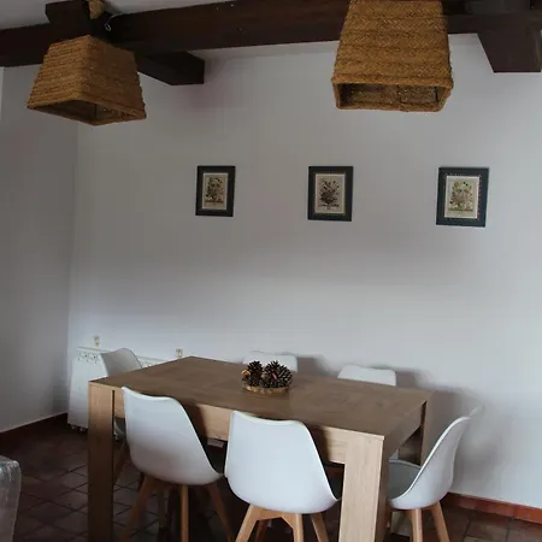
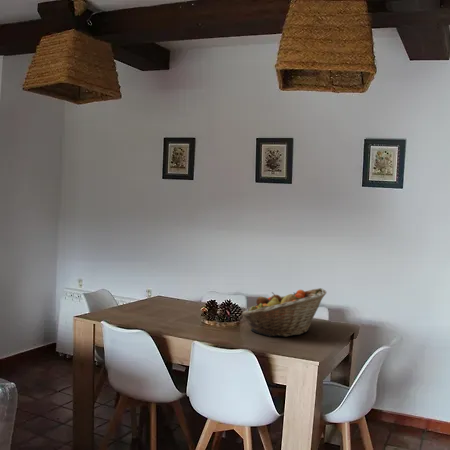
+ fruit basket (284, 308)
